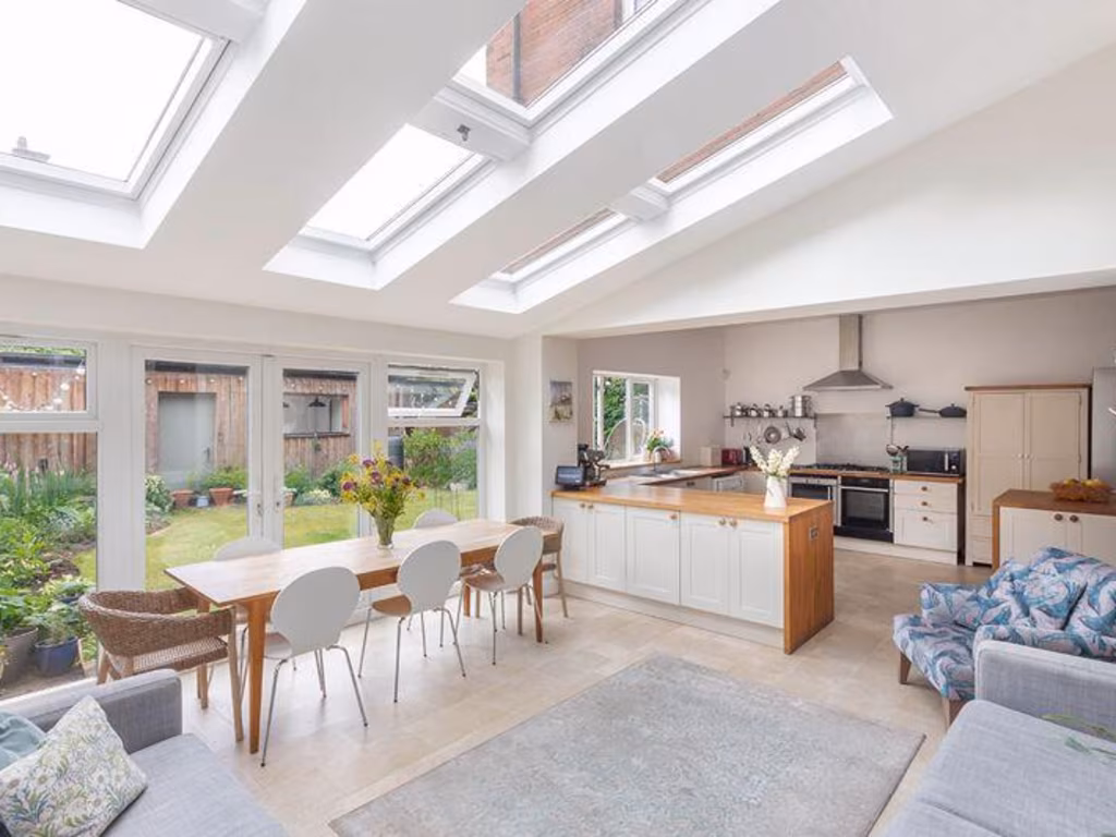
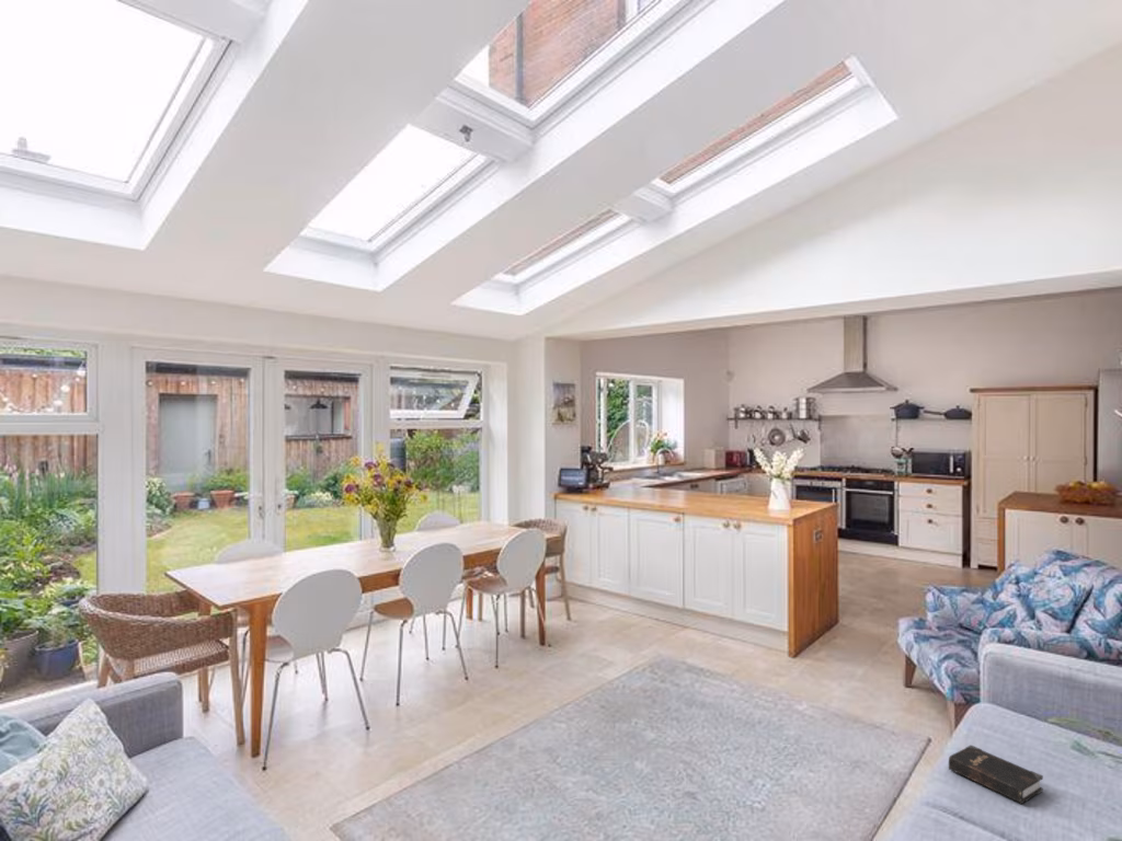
+ hardback book (994, 773)
